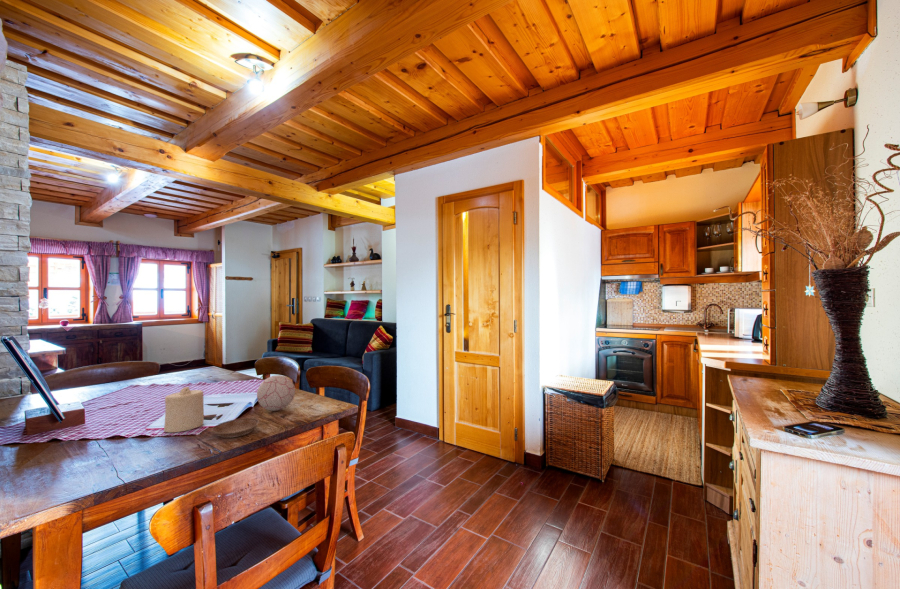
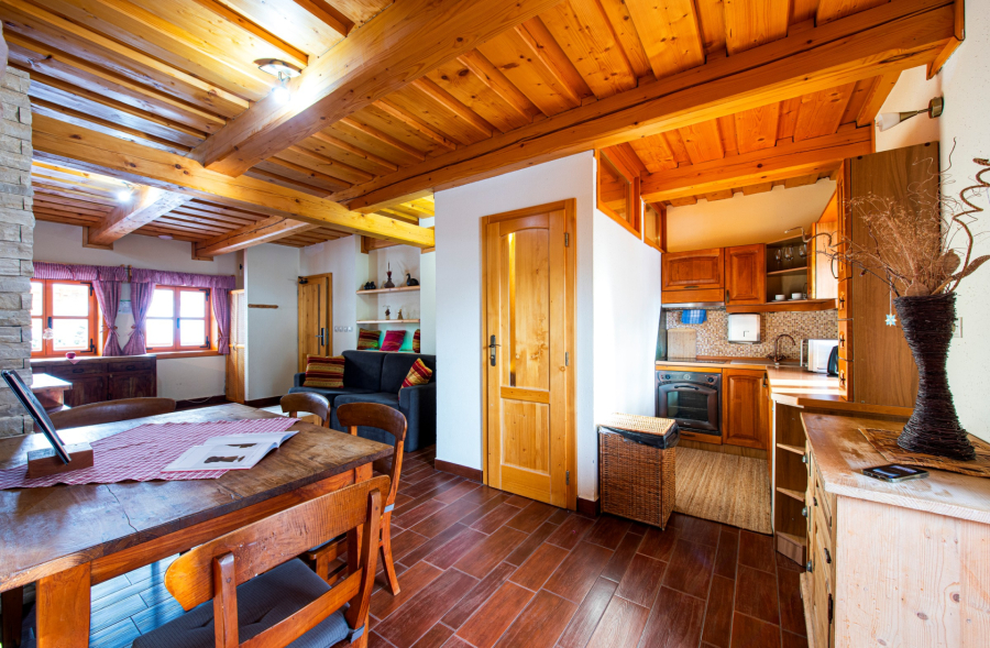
- candle (184, 407)
- decorative ball (276, 392)
- saucer (236, 428)
